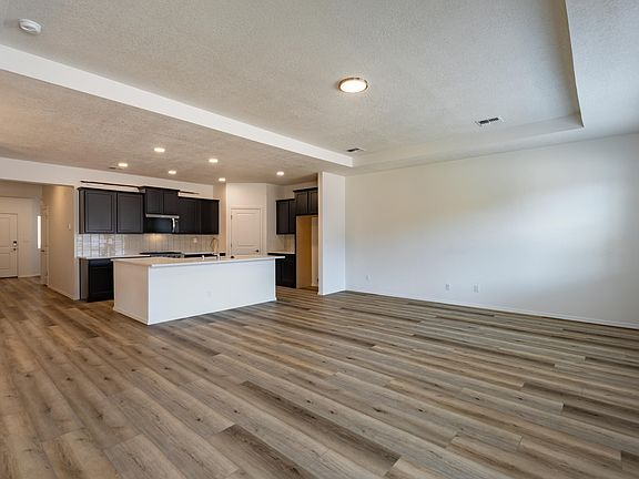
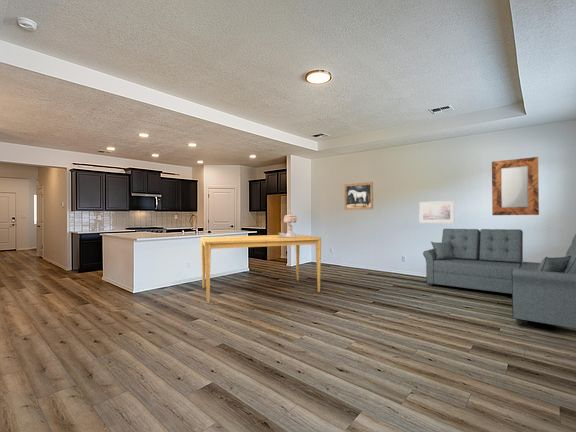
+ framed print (436, 212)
+ home mirror (514, 187)
+ baptismal font (288, 222)
+ dining table (259, 246)
+ wall art (358, 196)
+ sofa (493, 266)
